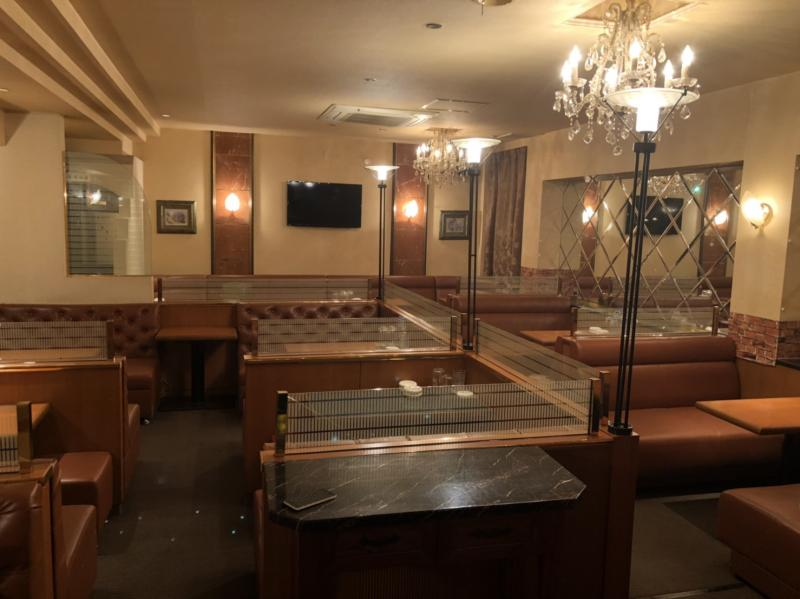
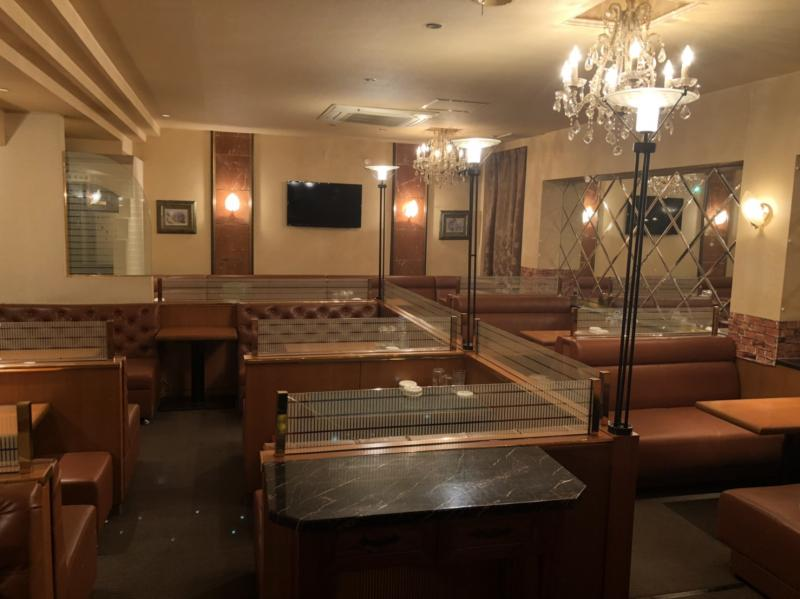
- smartphone (310, 498)
